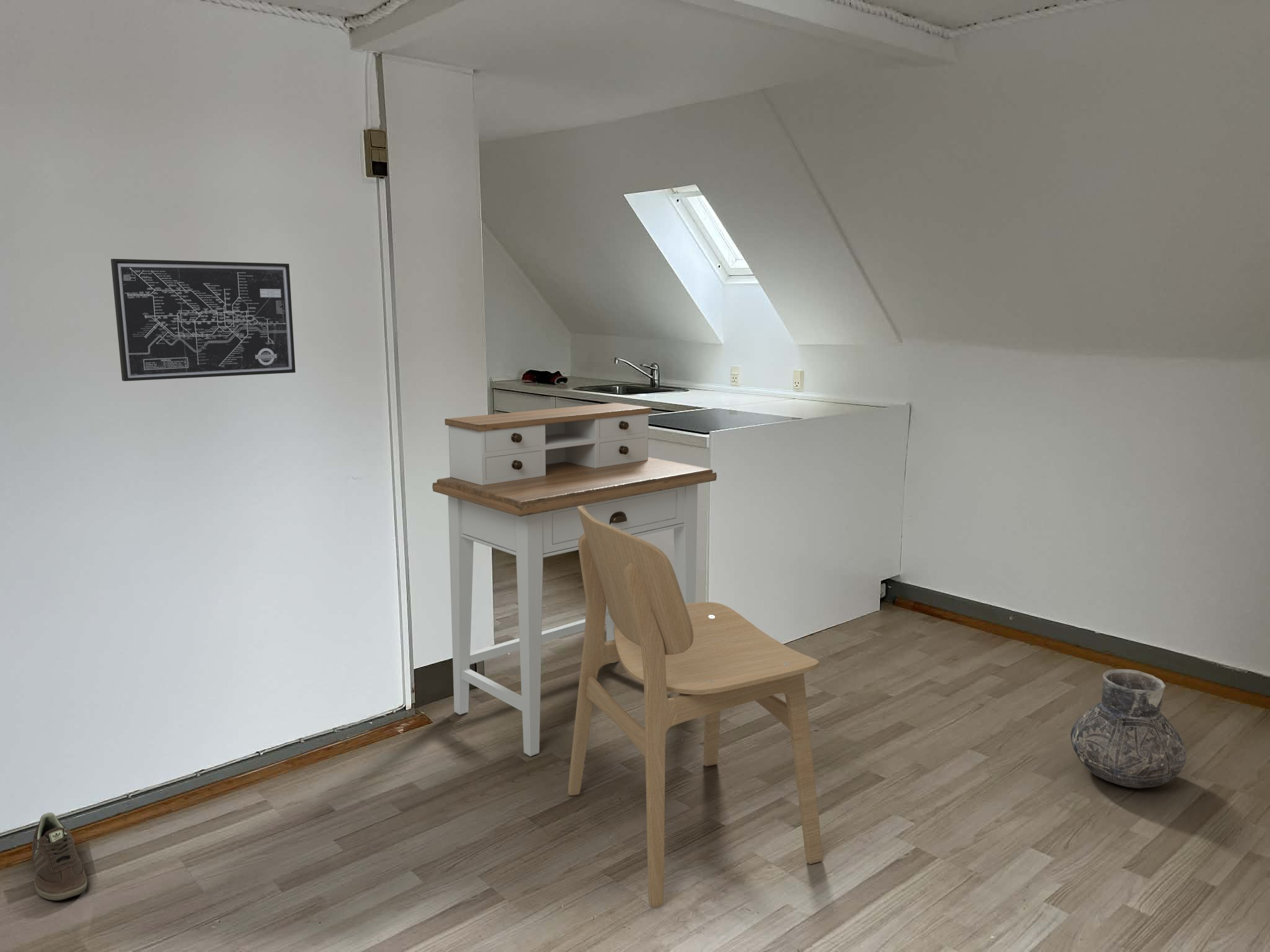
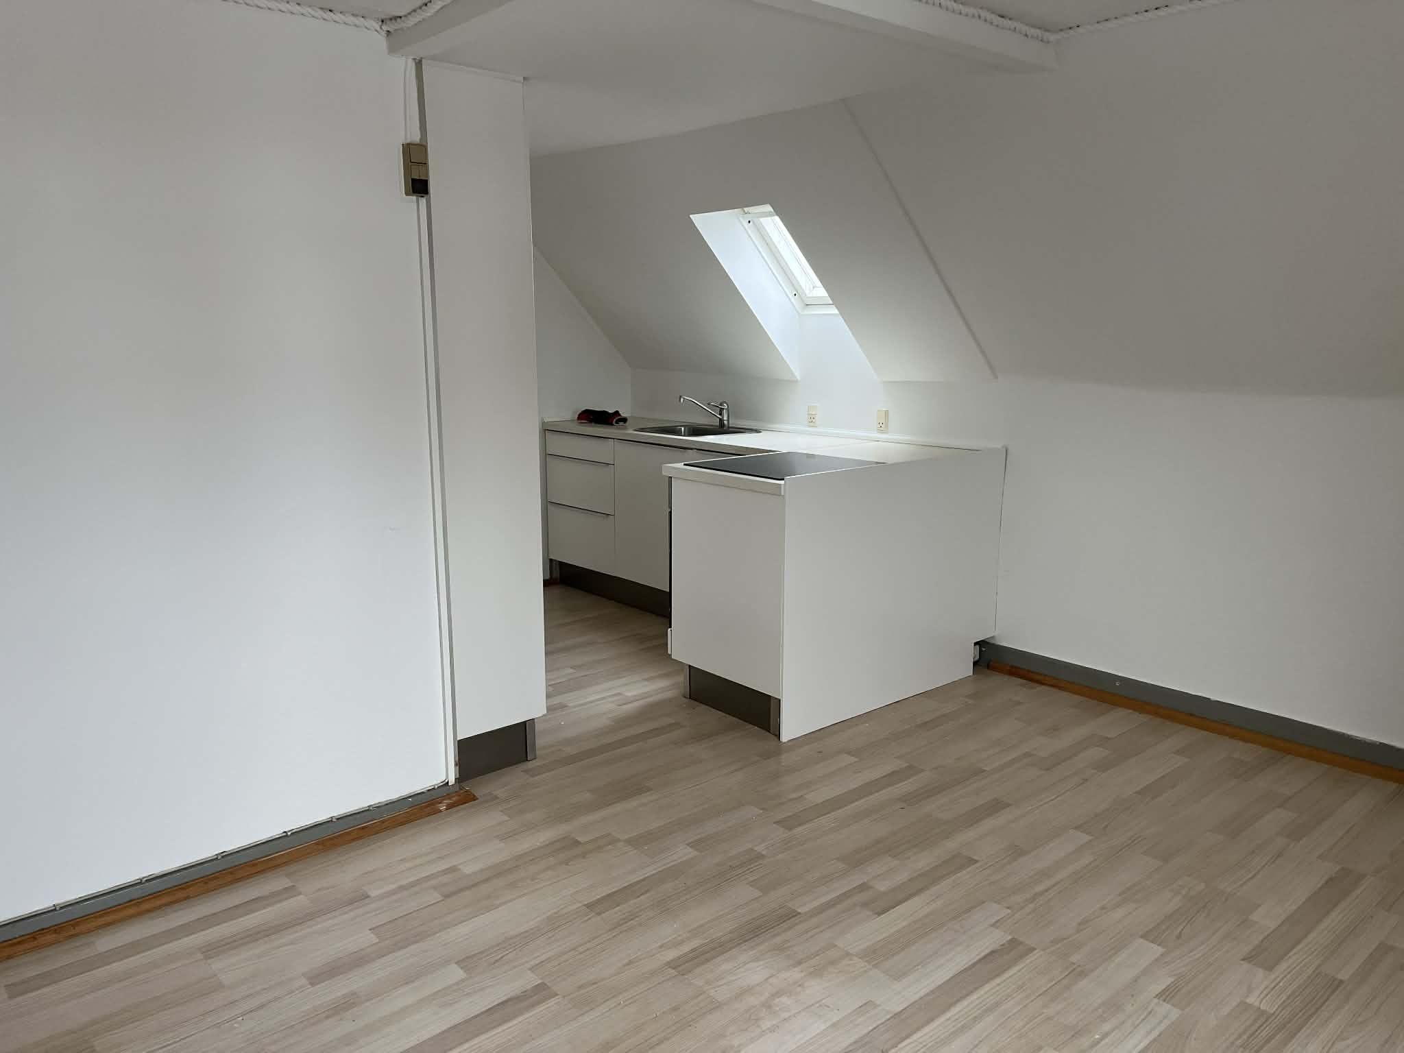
- wall art (209, 319)
- desk (577, 550)
- dining chair (688, 673)
- sneaker (53, 855)
- vase (1129, 728)
